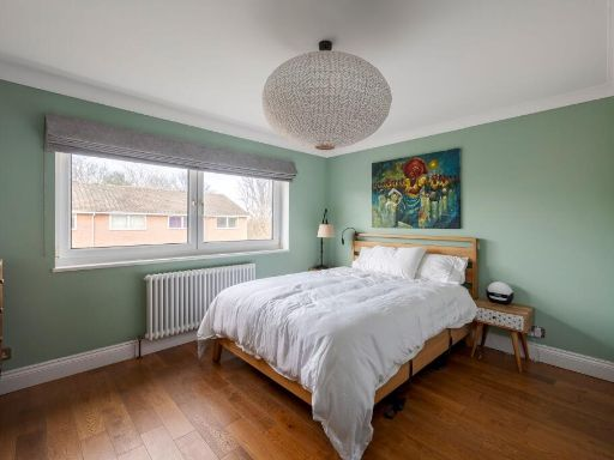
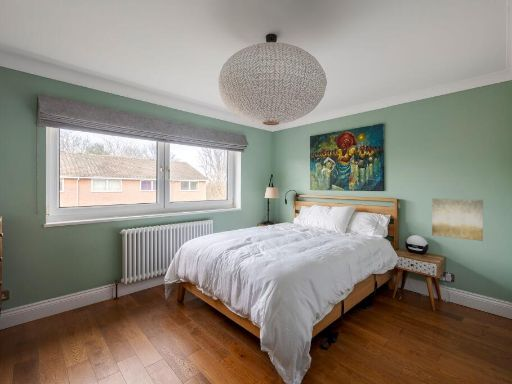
+ wall art (456, 218)
